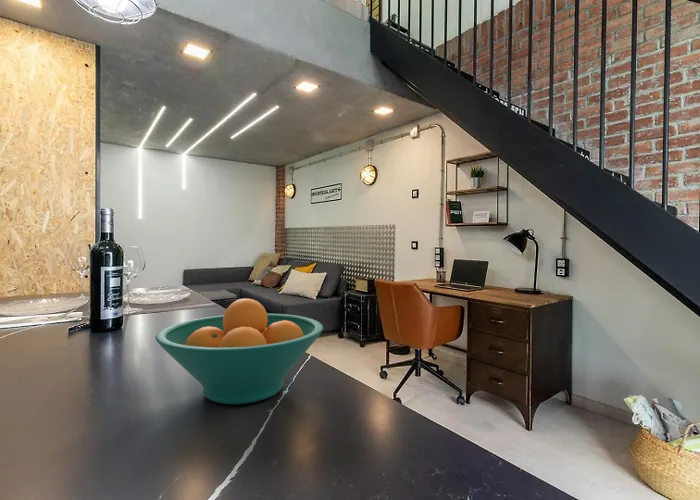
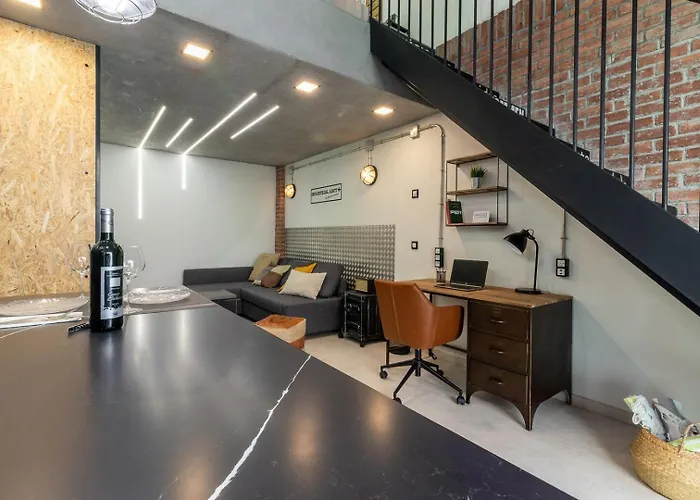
- fruit bowl (244, 344)
